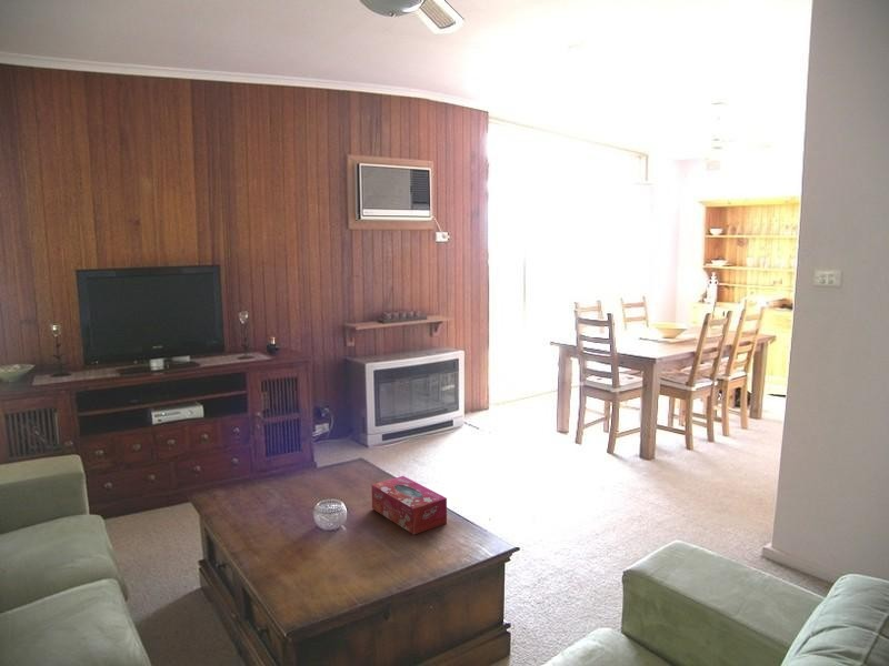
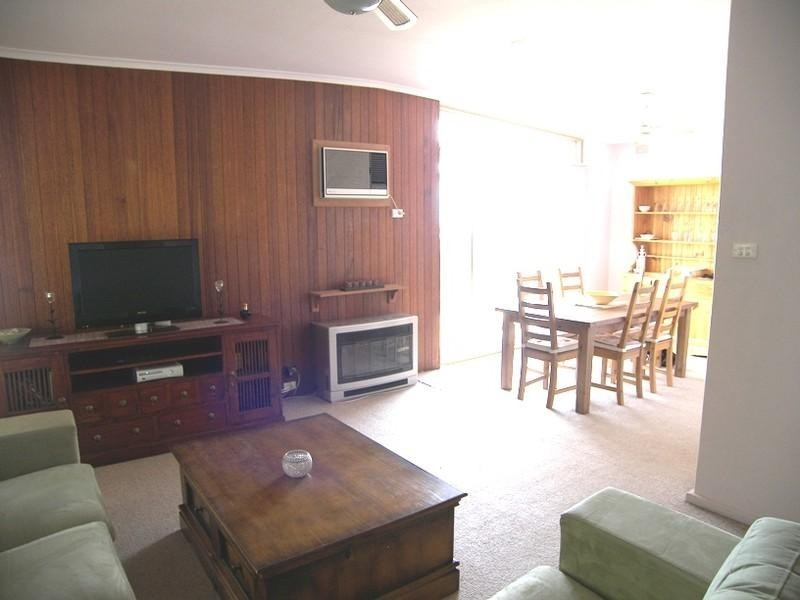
- tissue box (408, 503)
